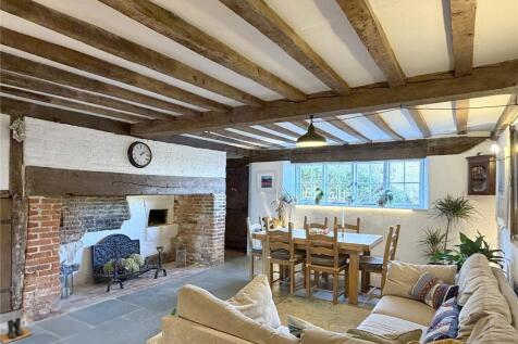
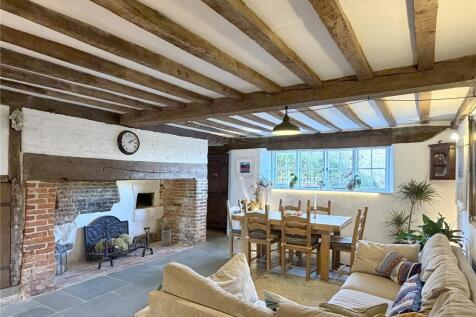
- boots (14, 328)
